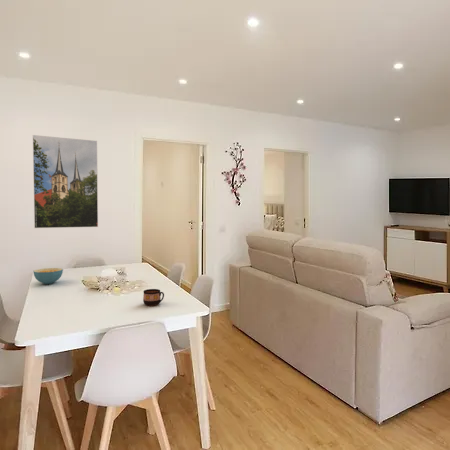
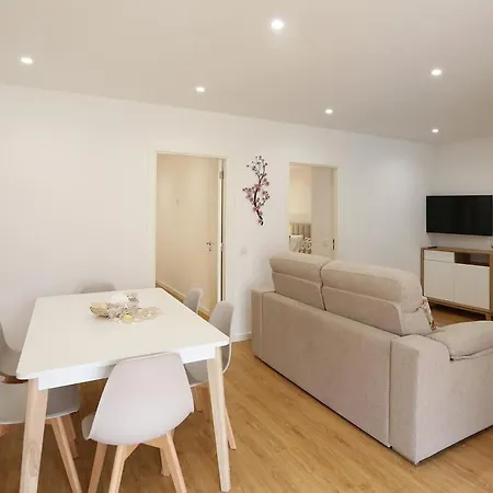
- cereal bowl (48, 276)
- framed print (66, 183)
- cup (152, 297)
